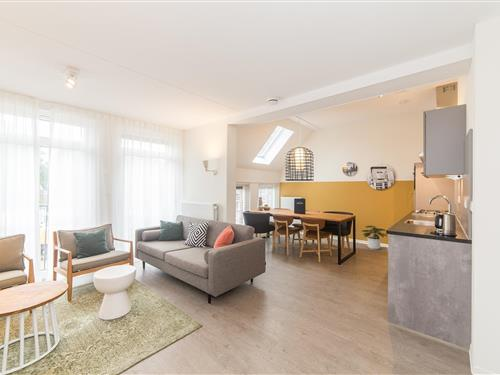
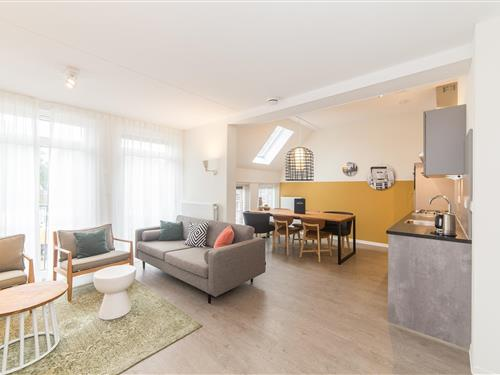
- potted plant (374, 237)
